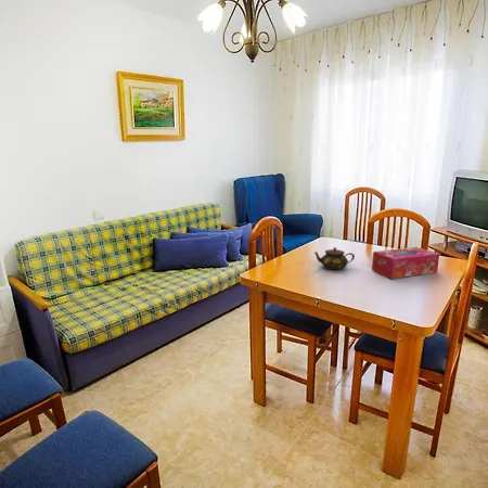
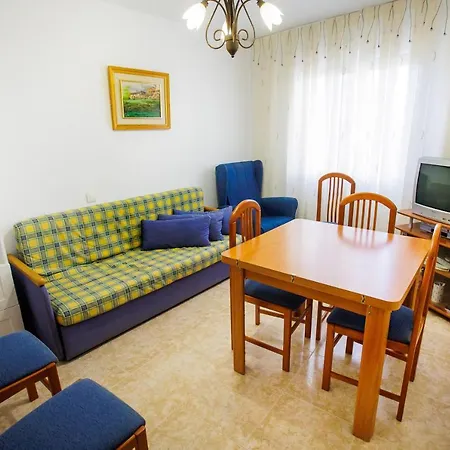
- tissue box (404, 261)
- teapot (334, 257)
